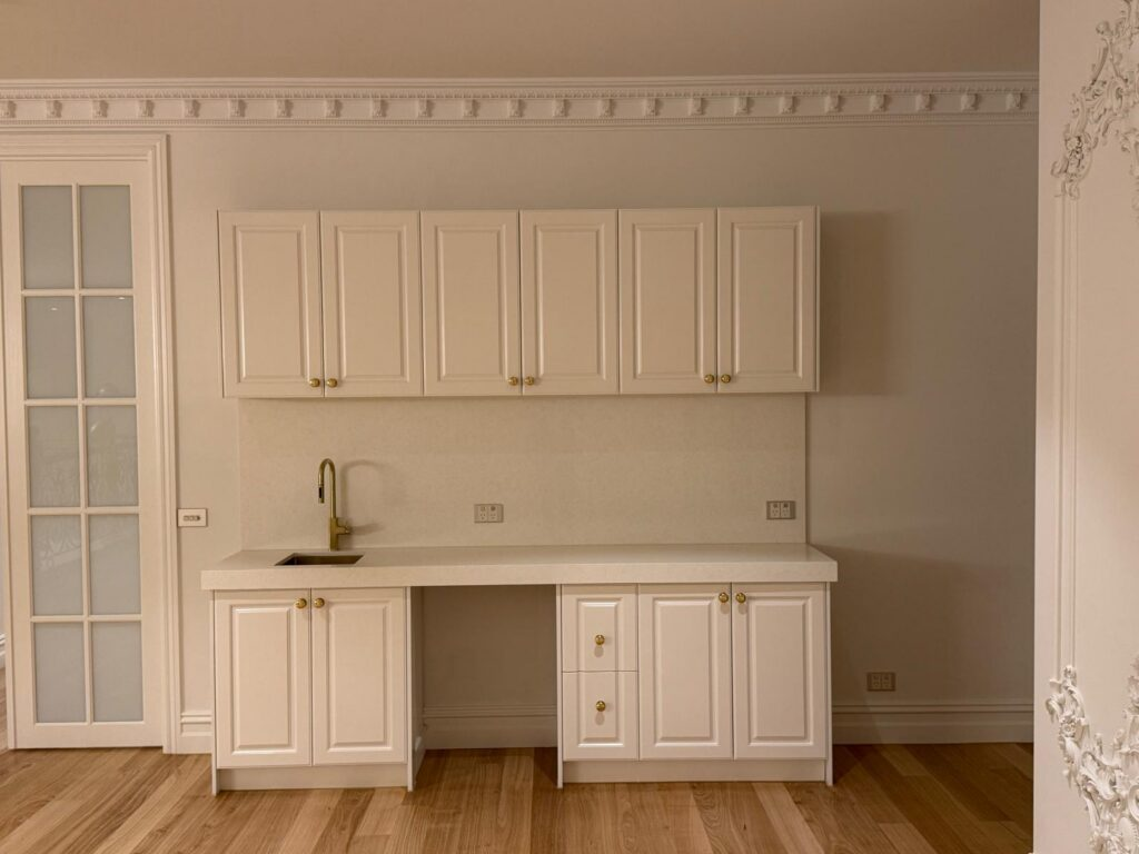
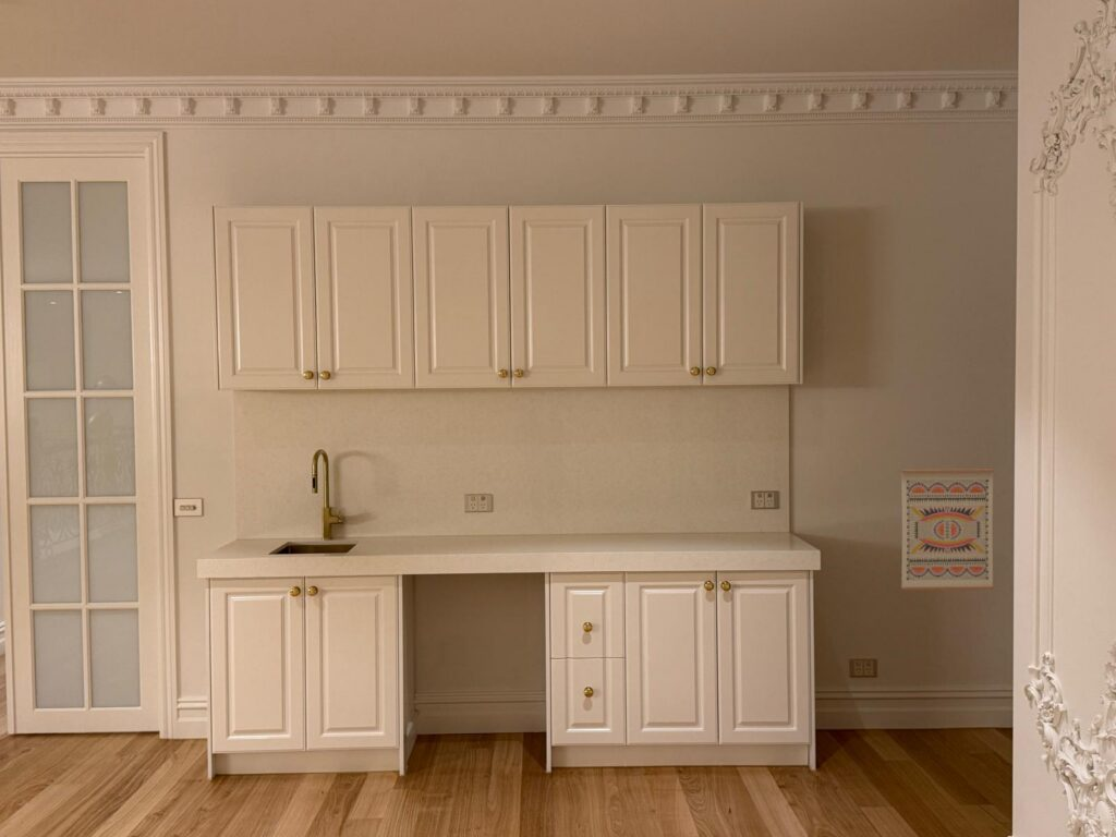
+ wall art (947, 529)
